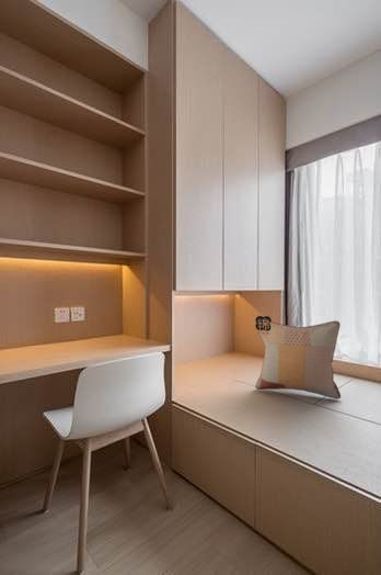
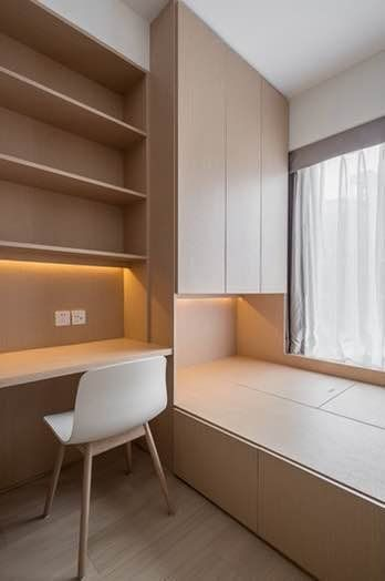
- decorative pillow (296, 356)
